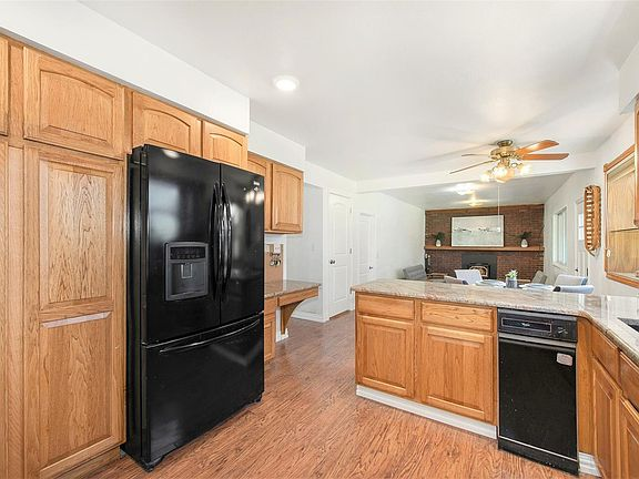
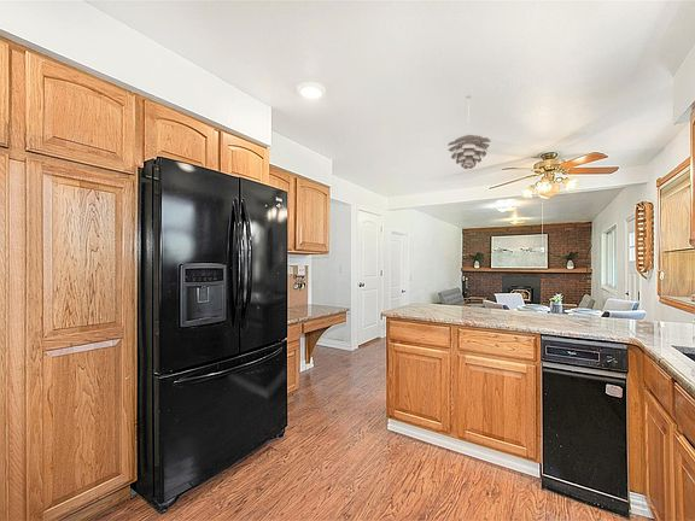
+ pendant light (468, 131)
